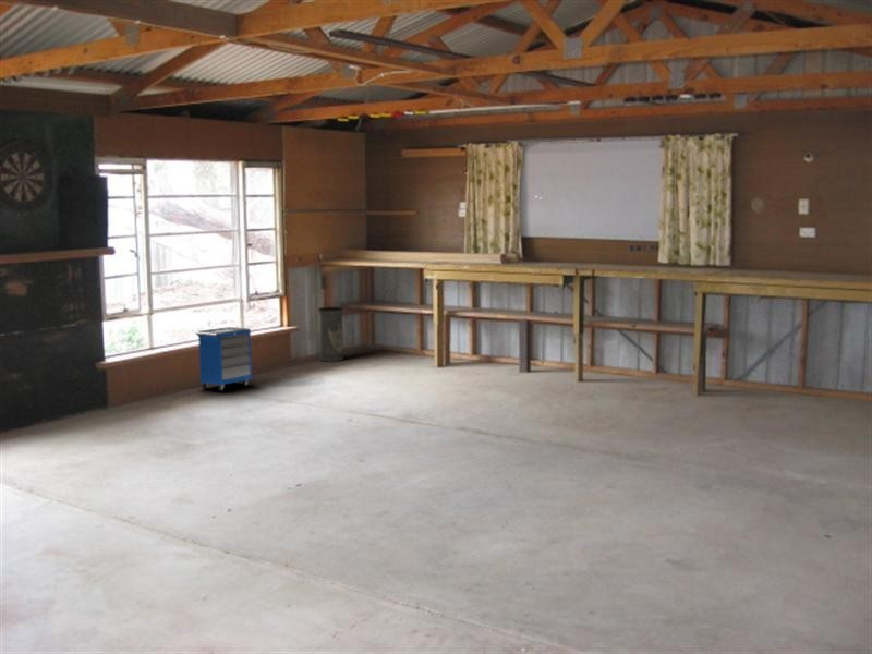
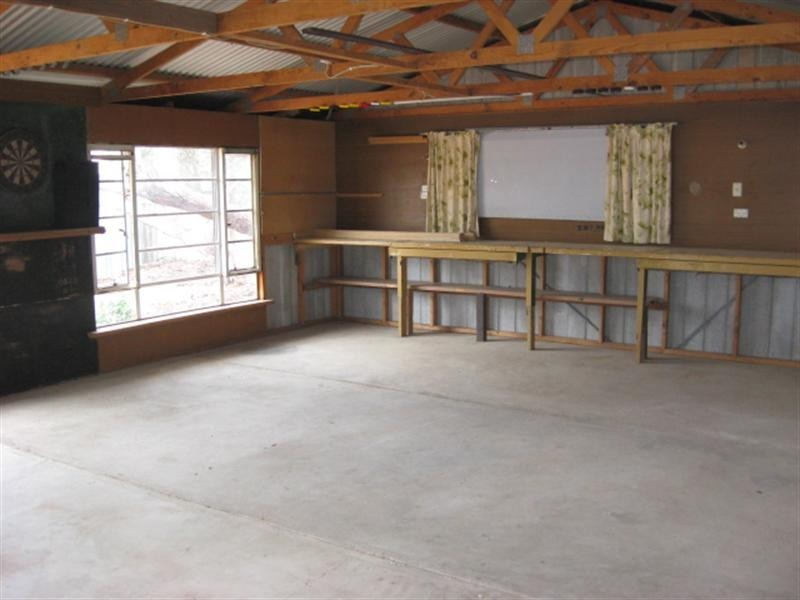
- cabinet (223, 359)
- trash bin (330, 334)
